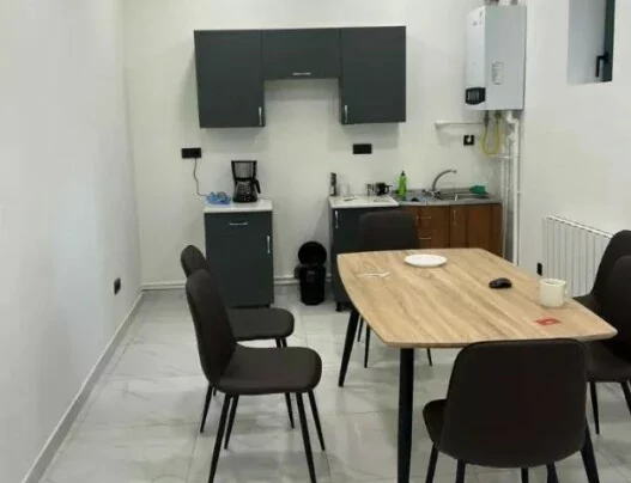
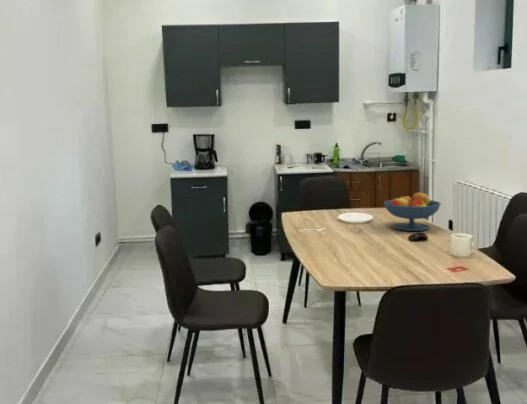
+ fruit bowl (411, 210)
